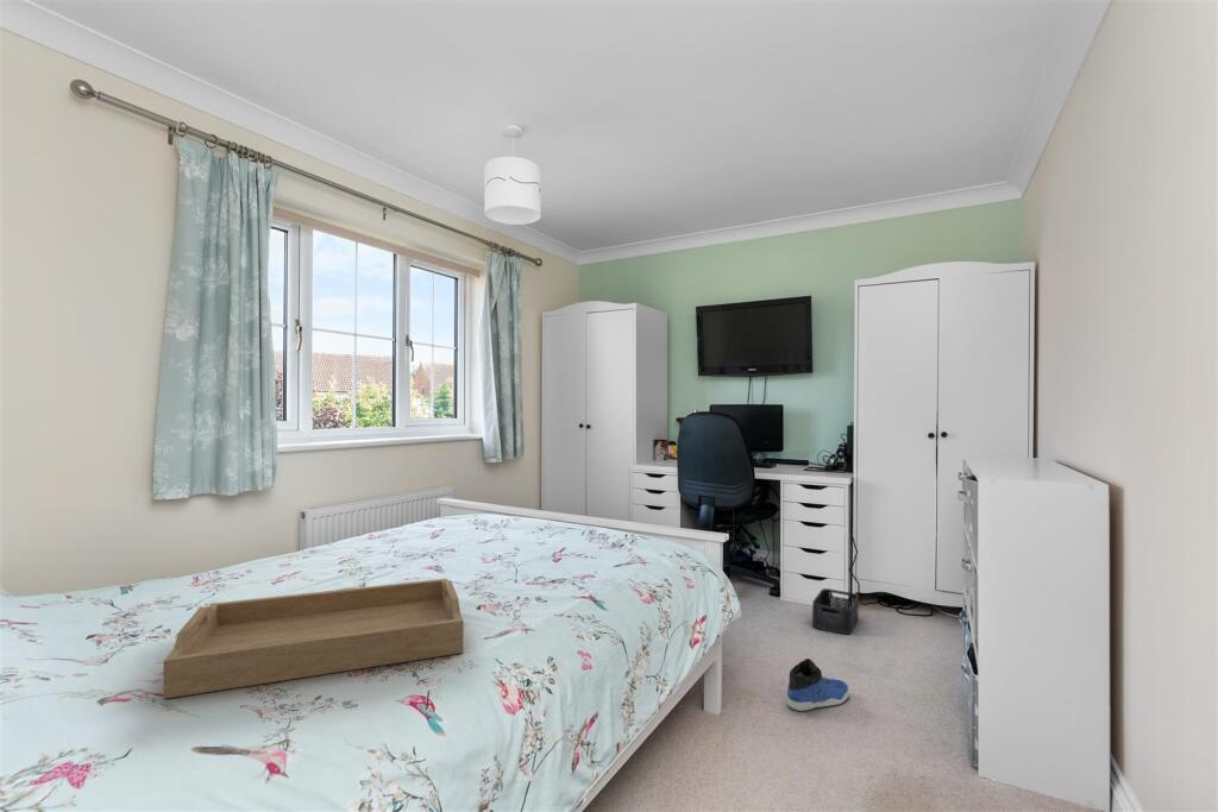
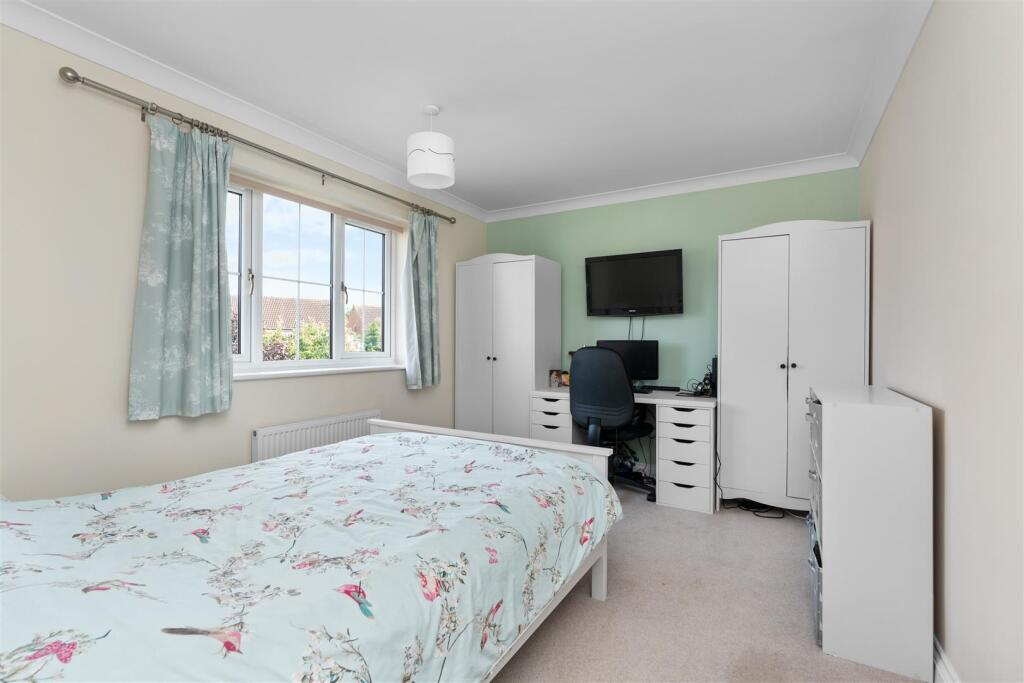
- sneaker (818, 679)
- storage bin (835, 610)
- serving tray (332, 622)
